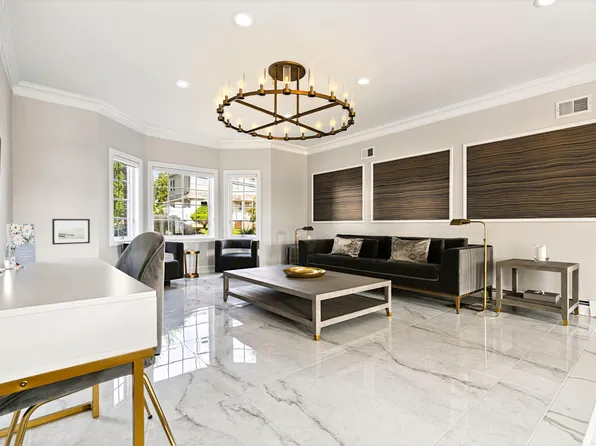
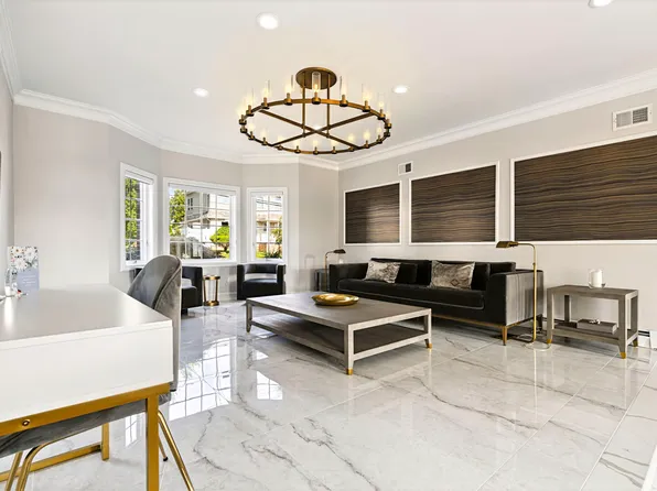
- wall art (71, 231)
